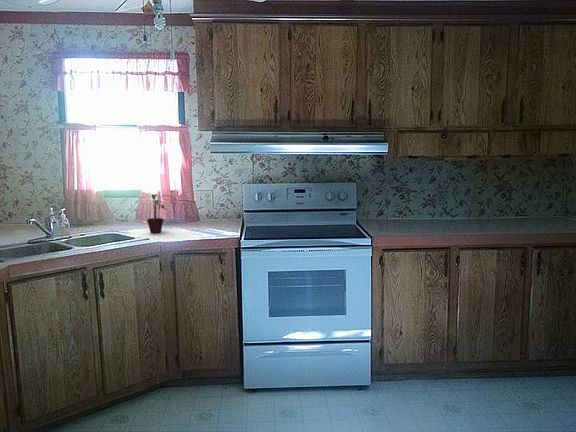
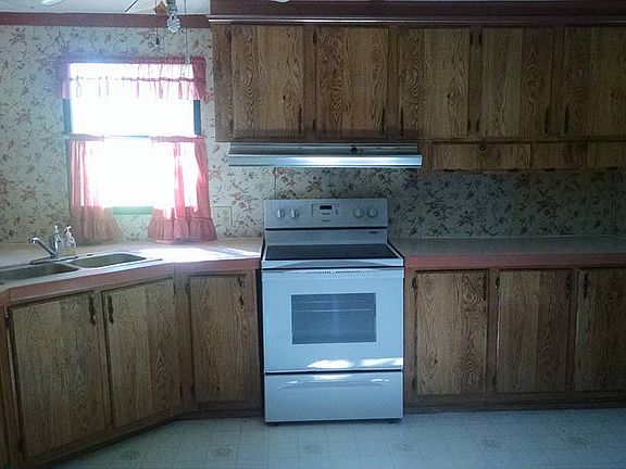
- potted plant (155, 213)
